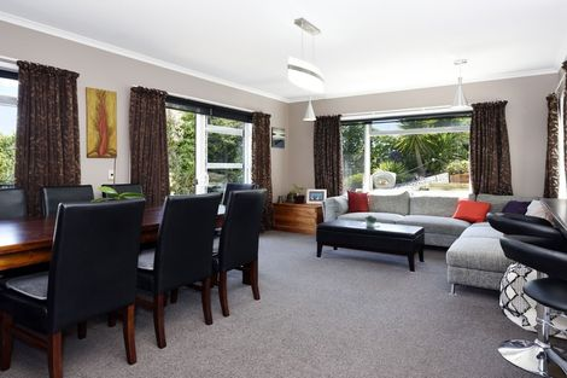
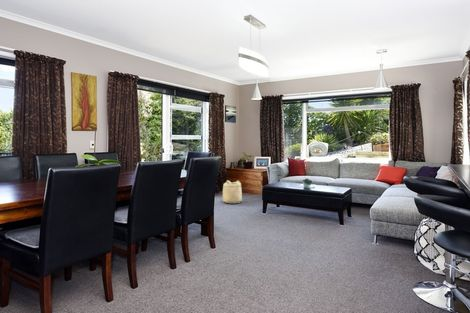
+ basket (231, 191)
